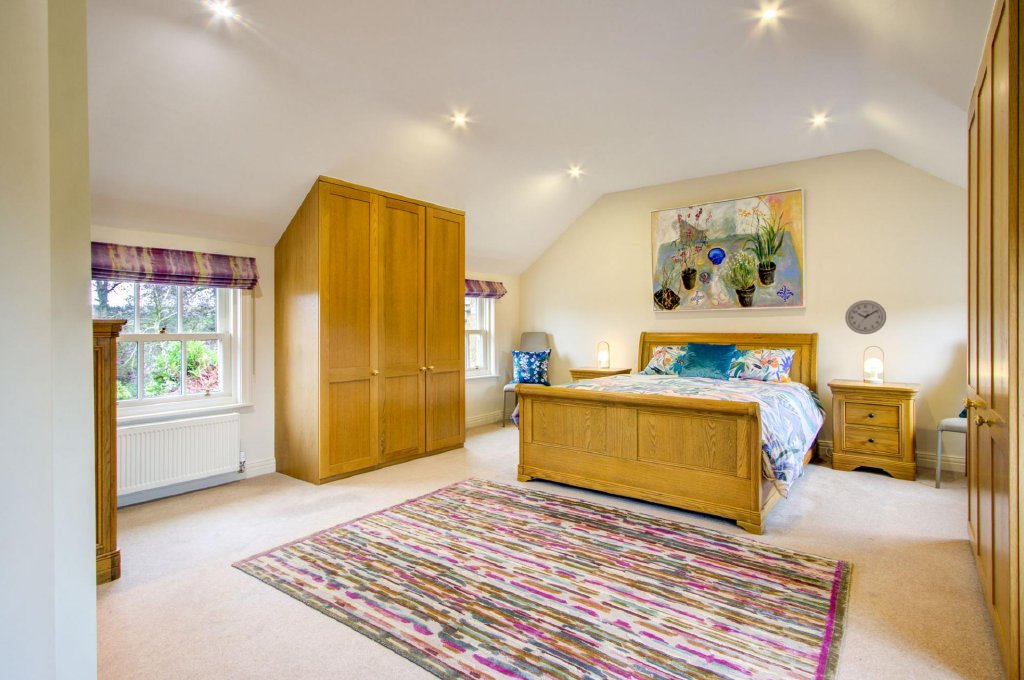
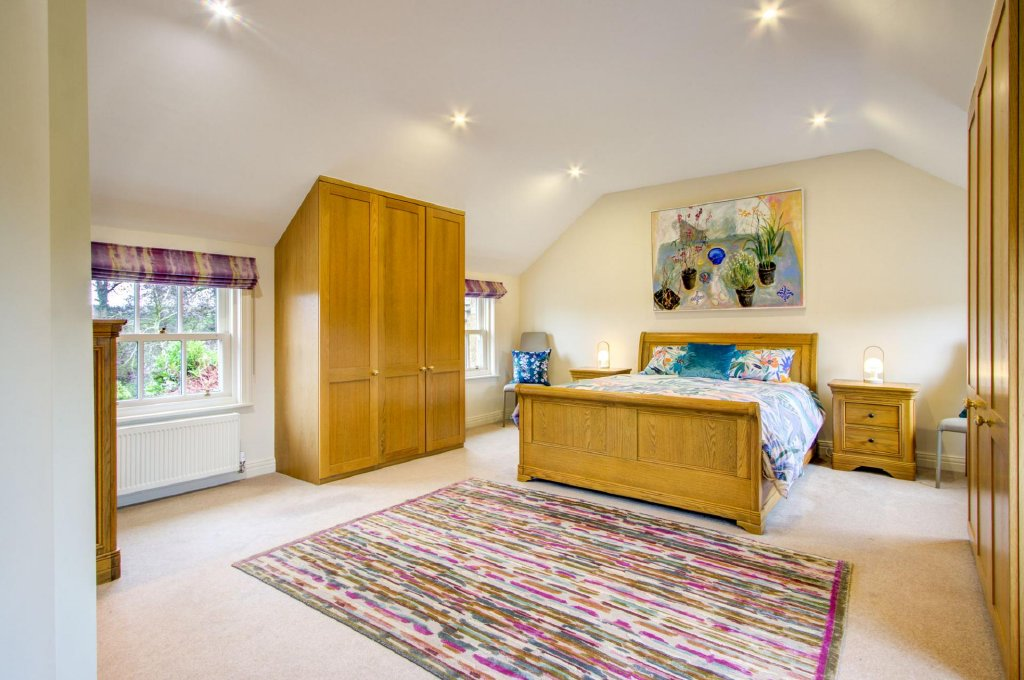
- wall clock (865, 317)
